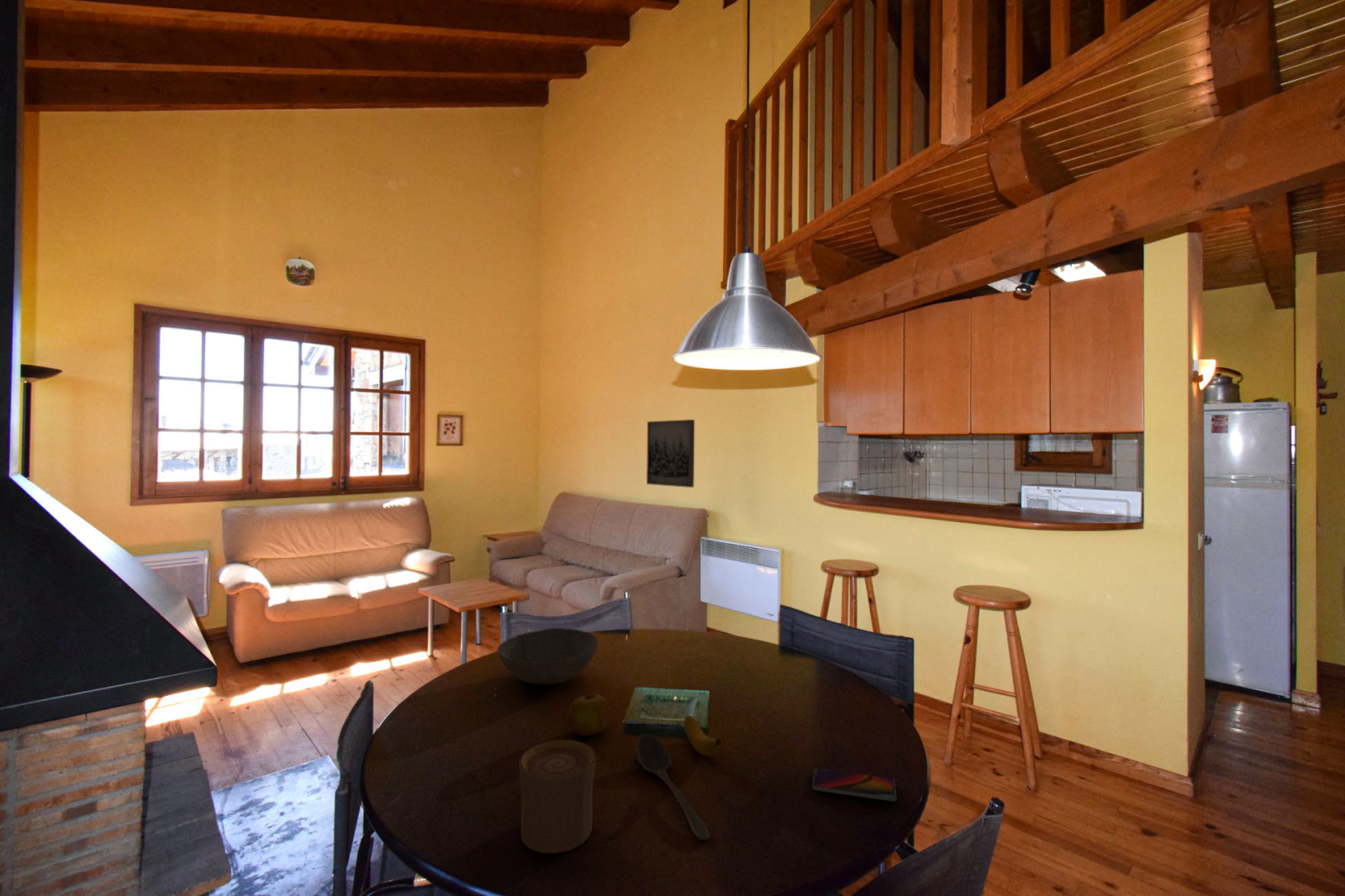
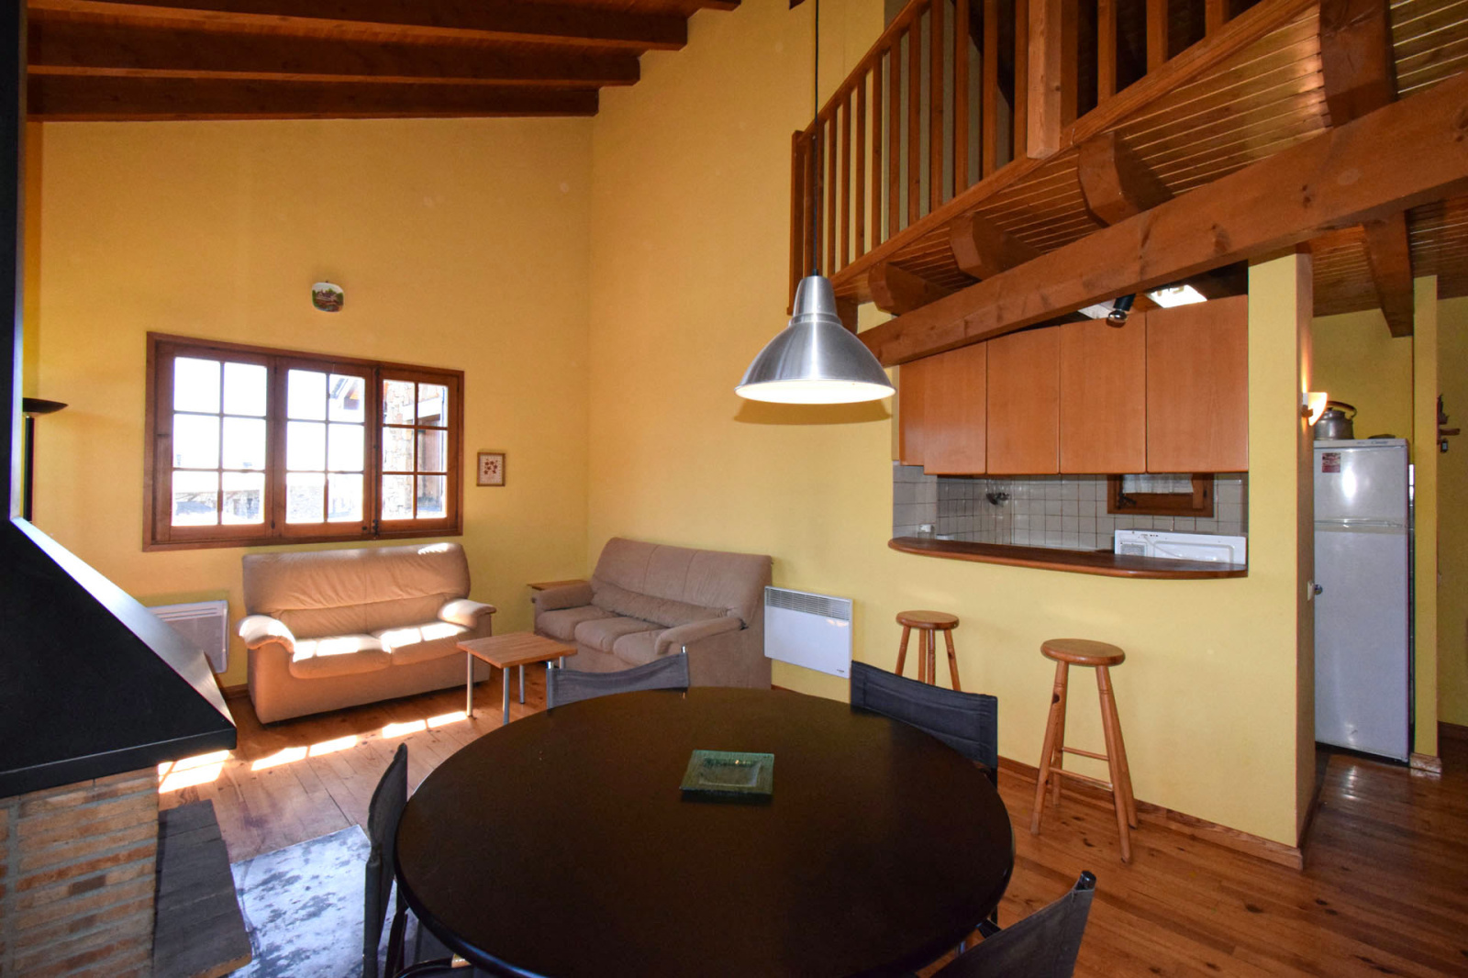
- banana (701, 735)
- smartphone (853, 783)
- fruit (589, 714)
- bowl (547, 661)
- cup (557, 793)
- stirrer (671, 781)
- wall art (669, 453)
